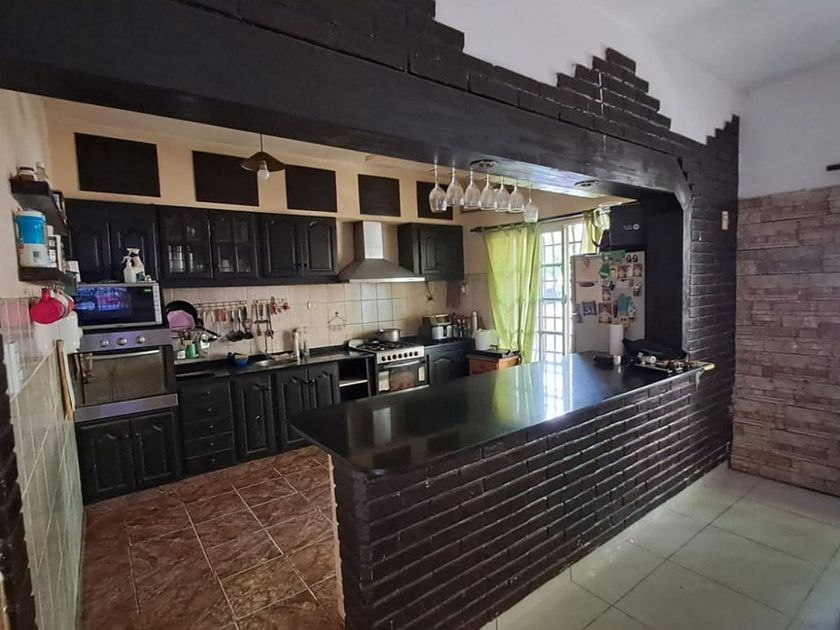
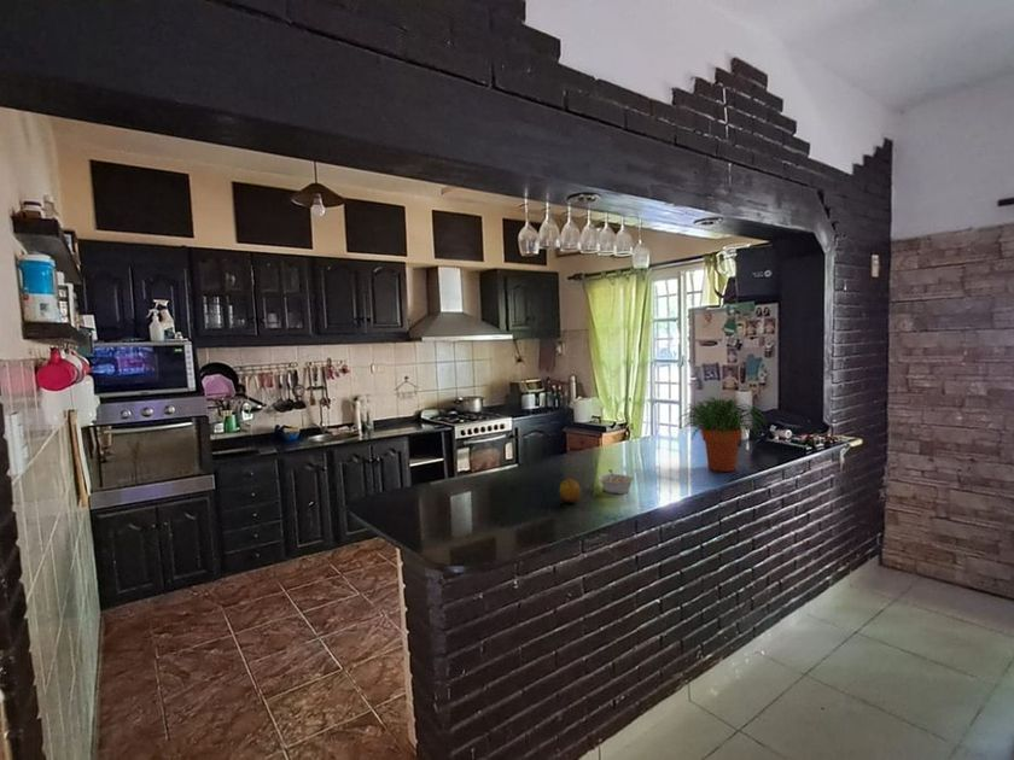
+ potted plant (721, 432)
+ fruit (570, 490)
+ legume (614, 483)
